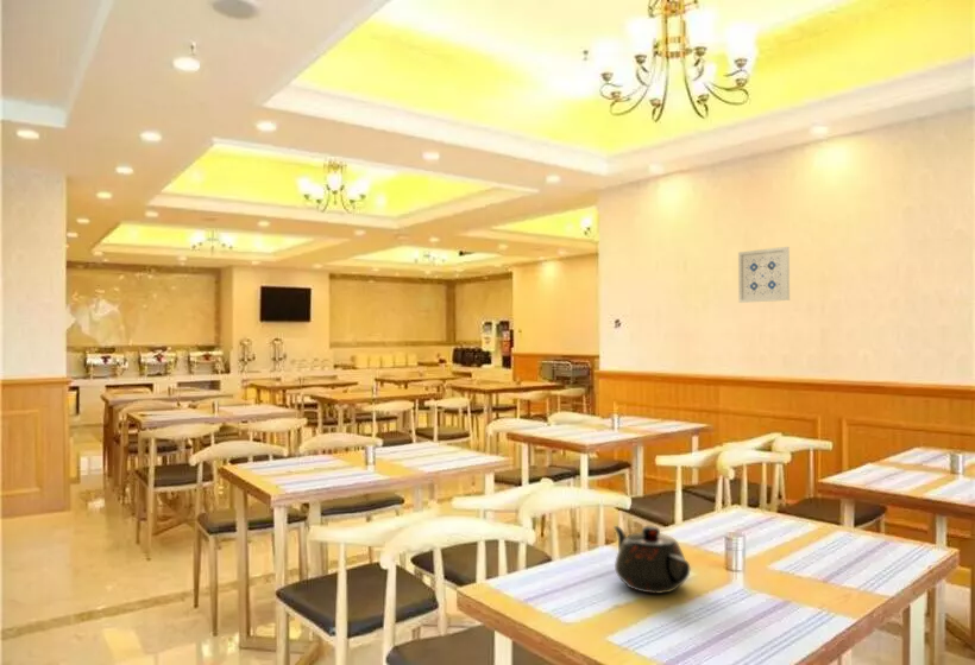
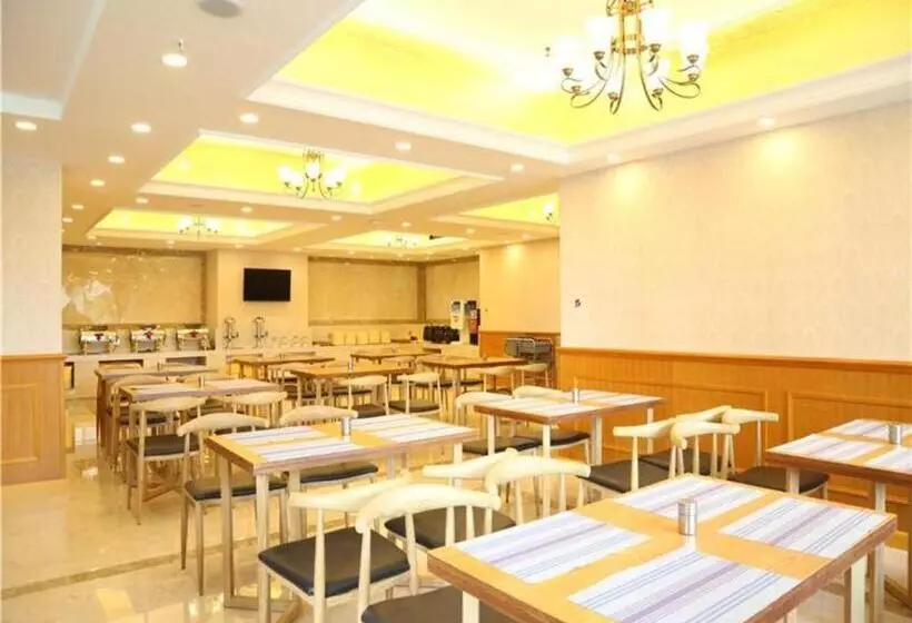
- teapot (648, 555)
- wall art (762, 276)
